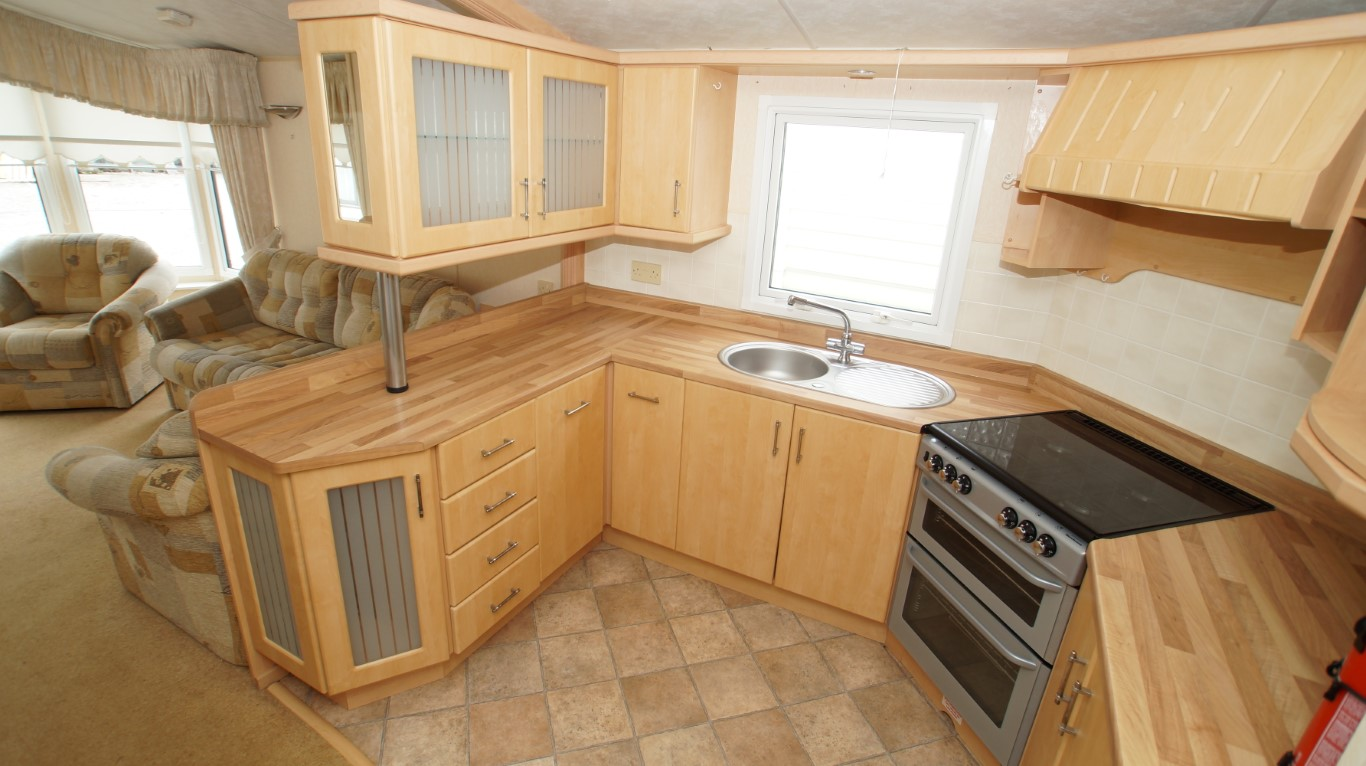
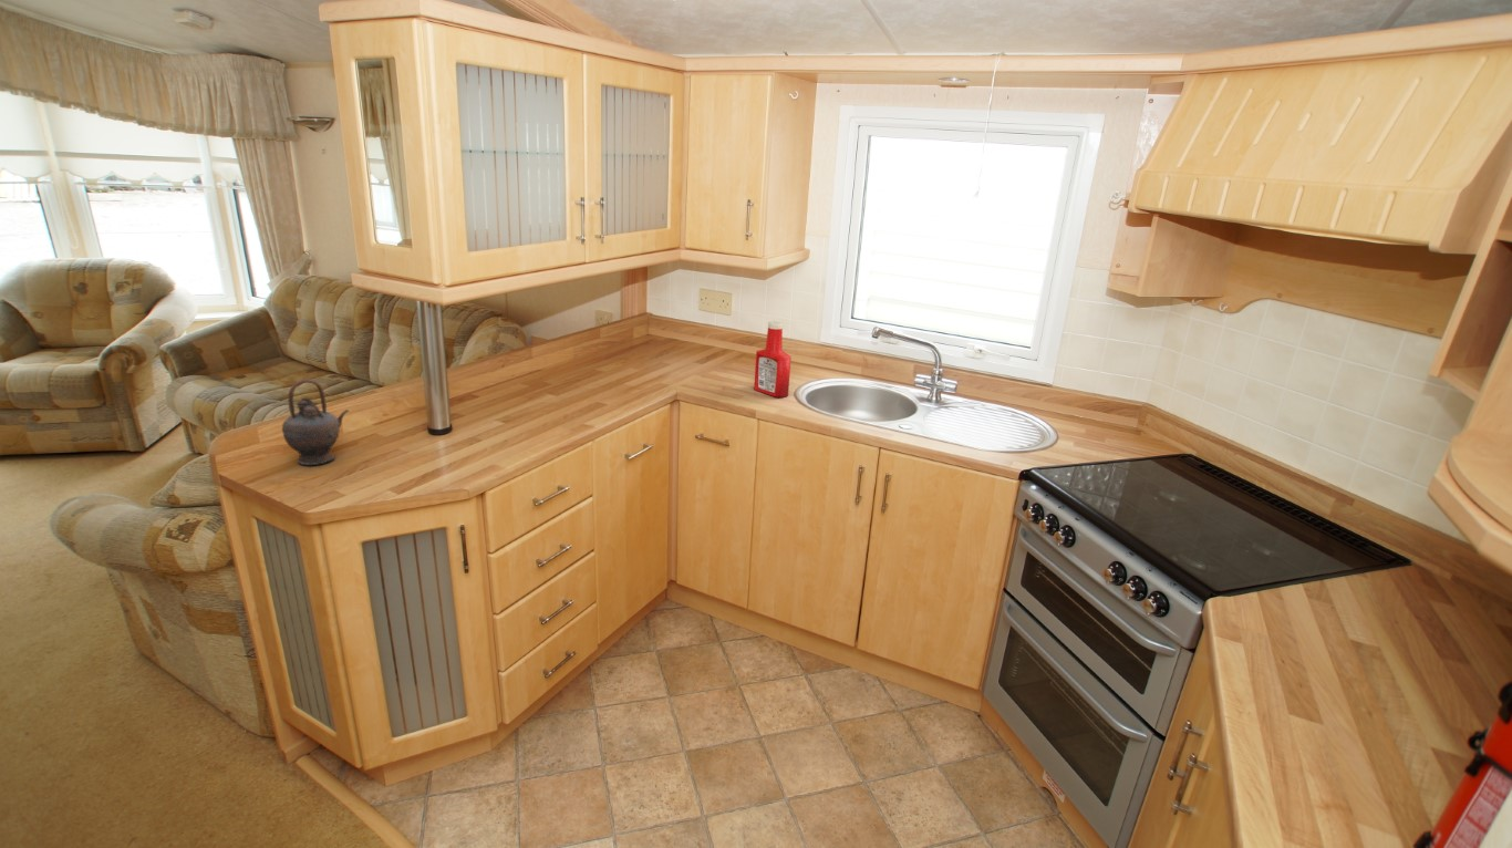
+ soap bottle (773, 358)
+ teapot (317, 420)
